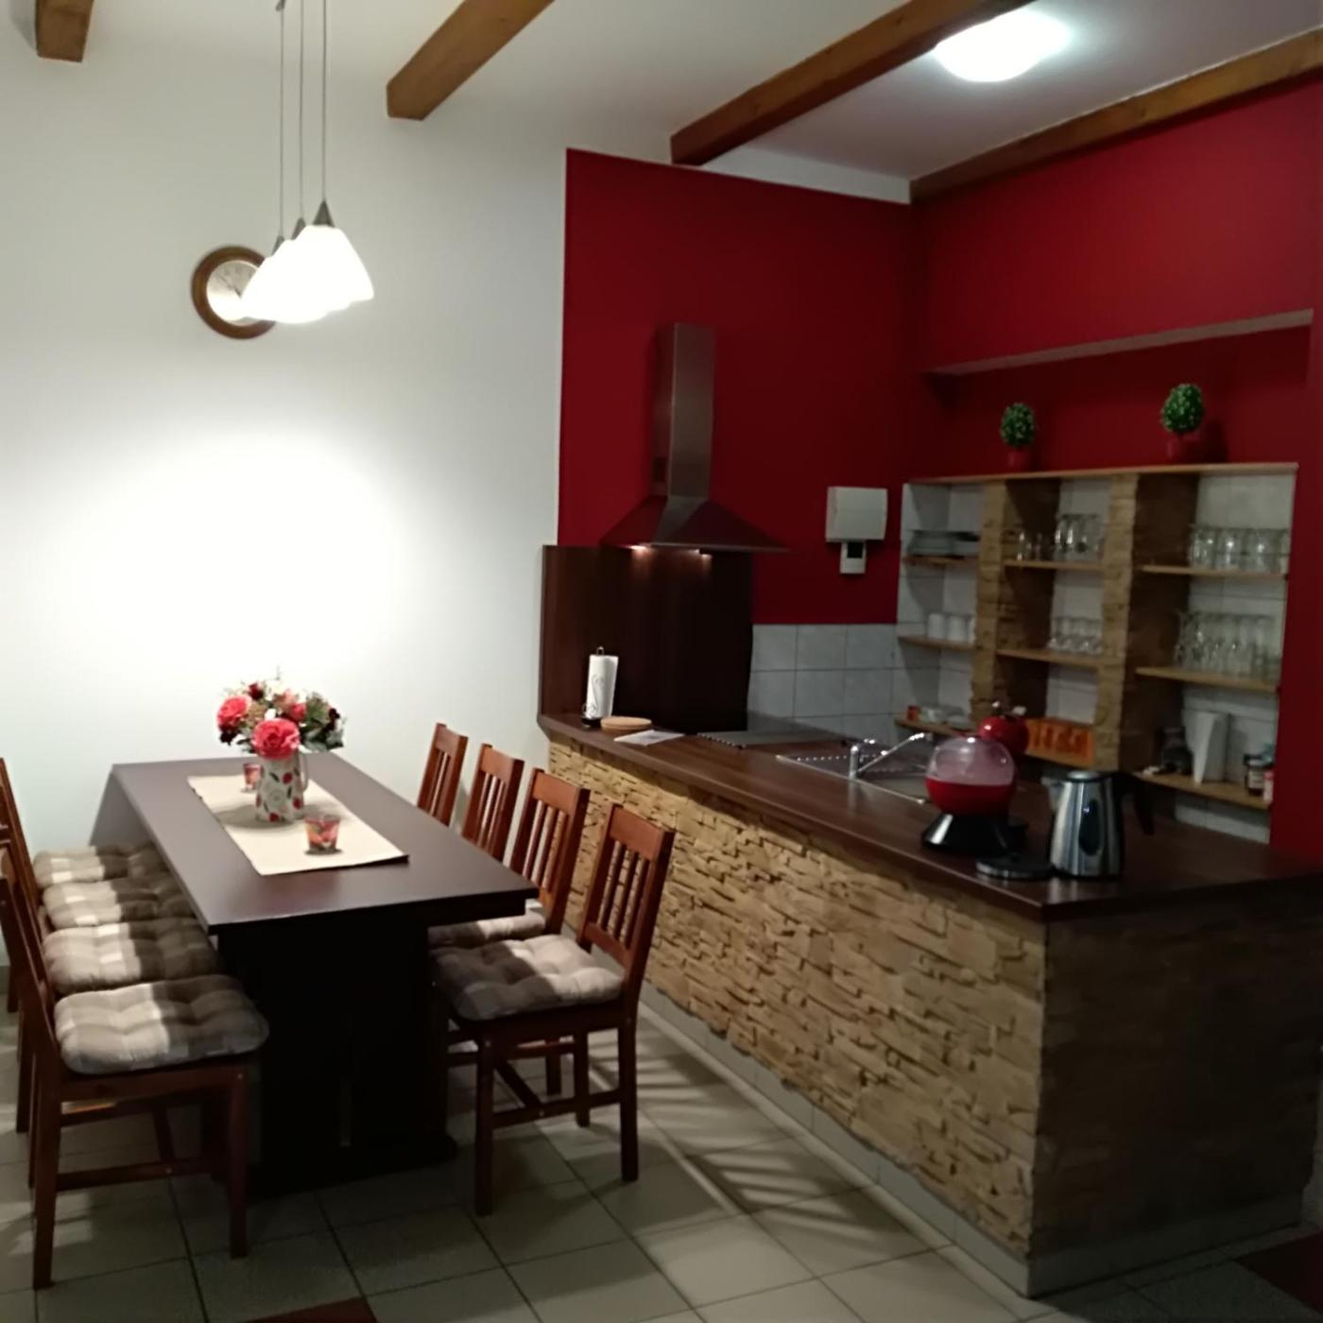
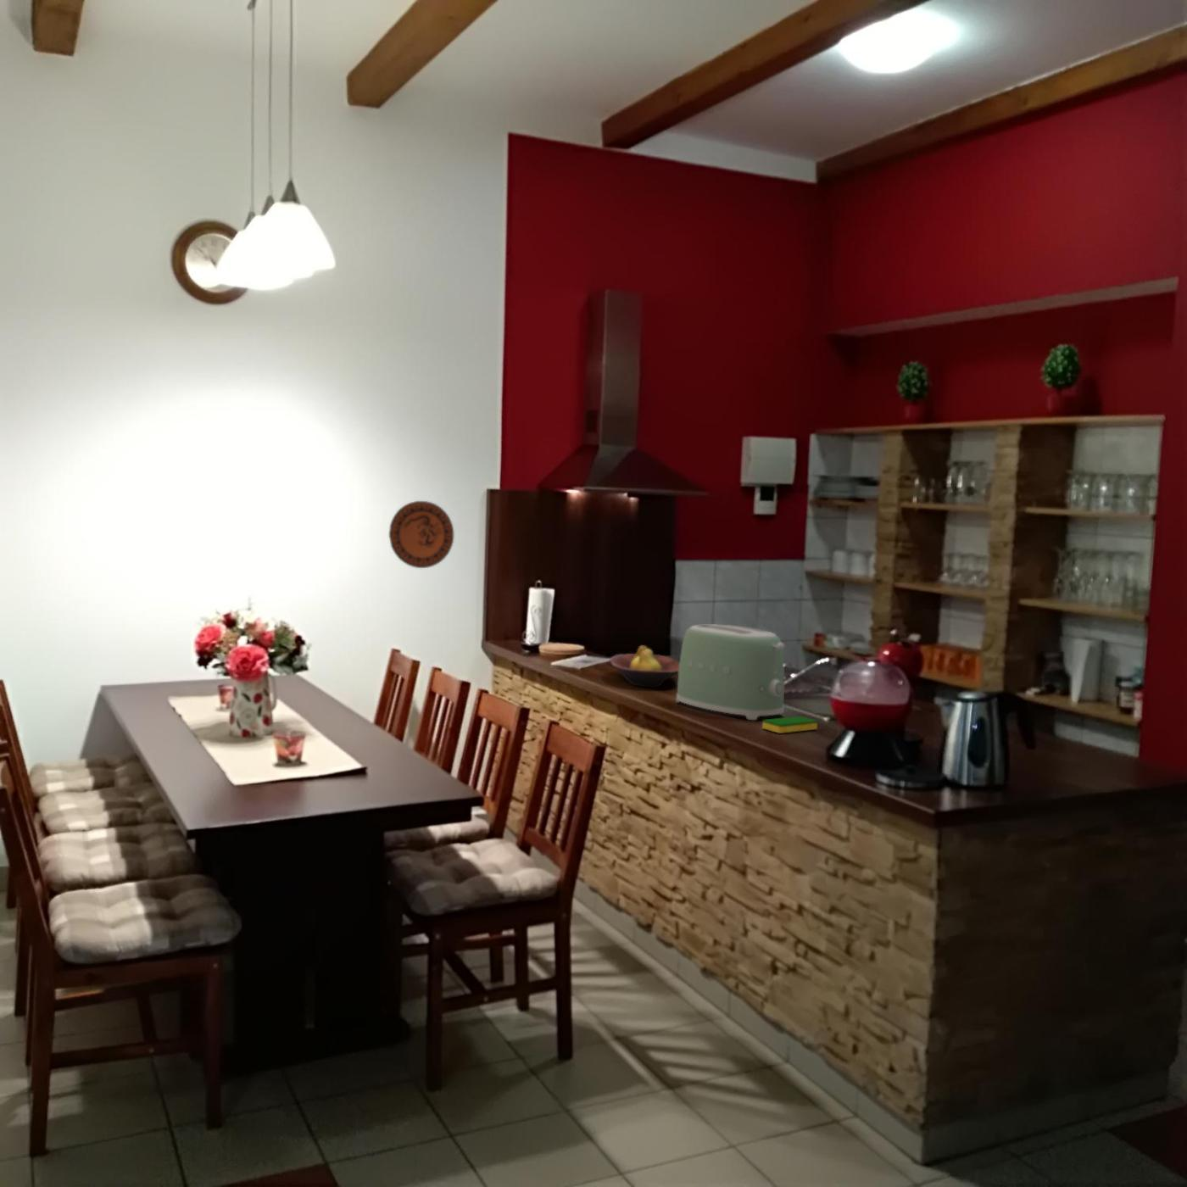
+ toaster (730, 669)
+ decorative plate (422, 534)
+ dish sponge (789, 724)
+ fruit bowl (646, 664)
